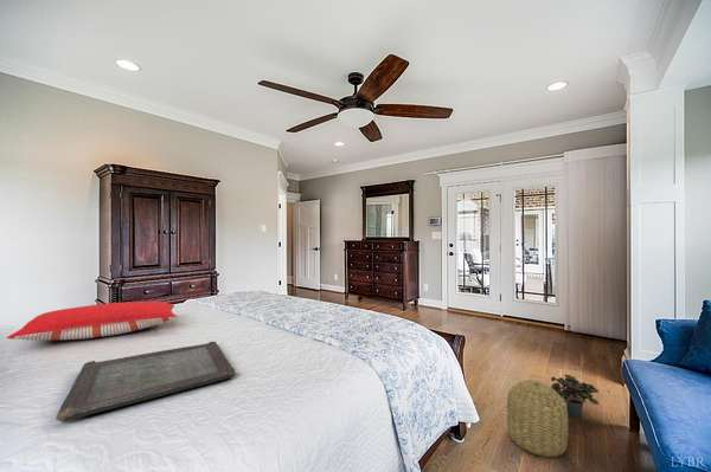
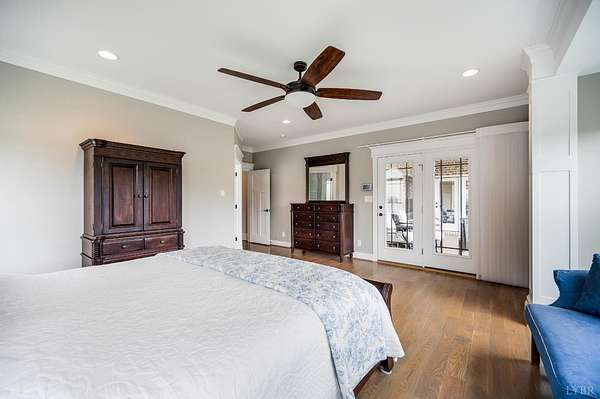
- serving tray (156, 370)
- basket (536, 412)
- potted plant (574, 396)
- pillow (105, 318)
